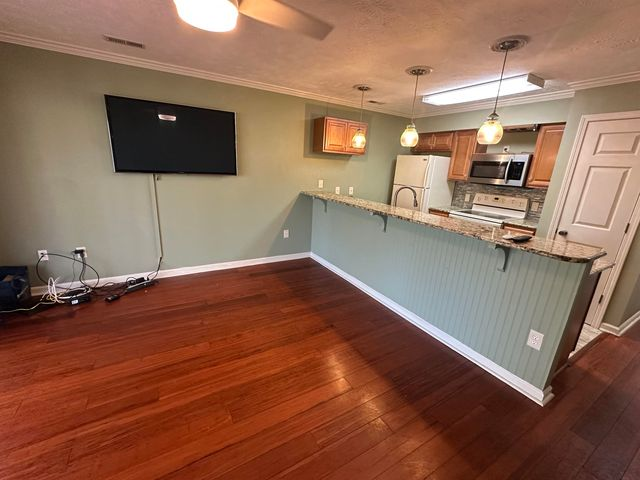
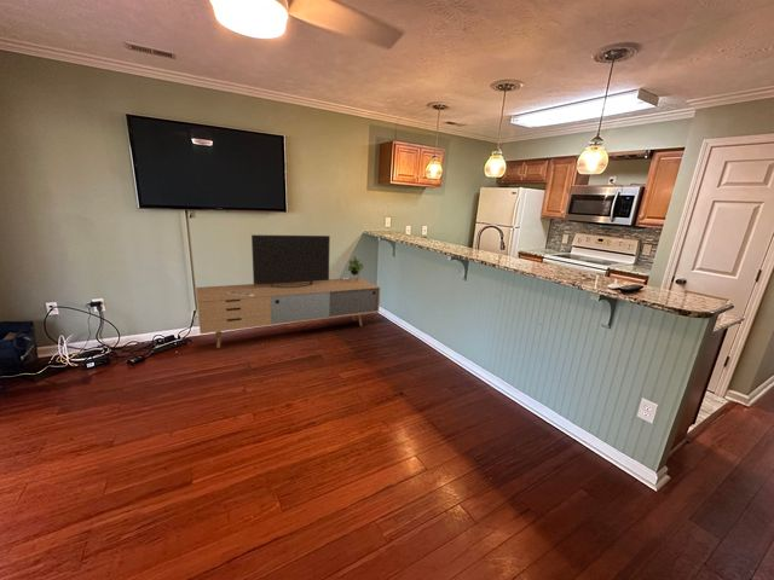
+ media console (294, 285)
